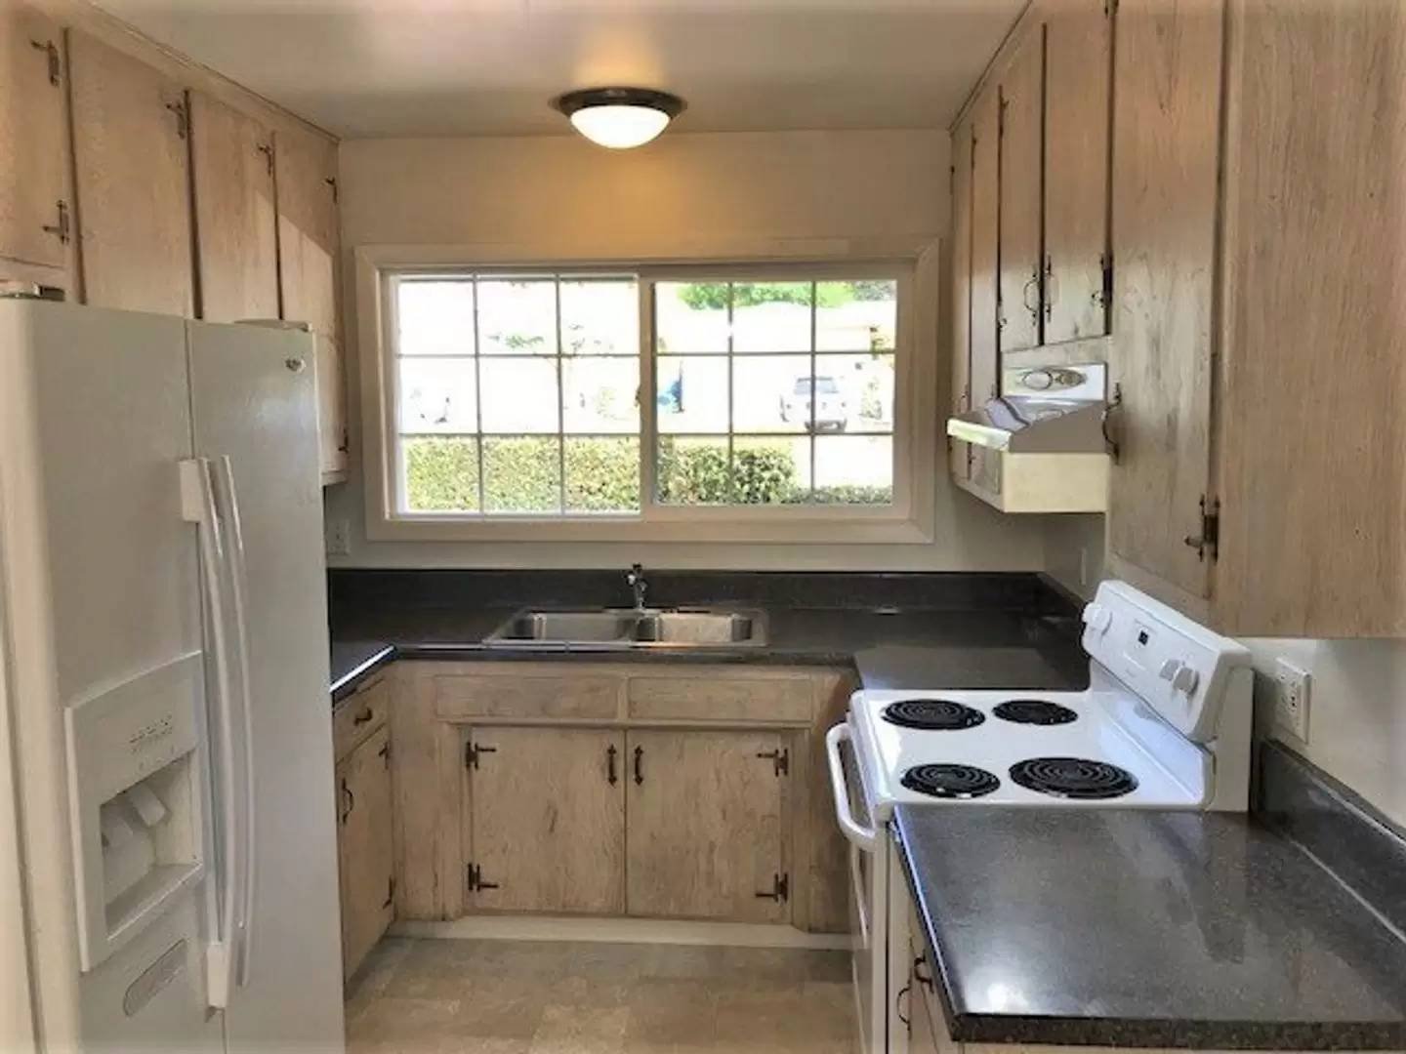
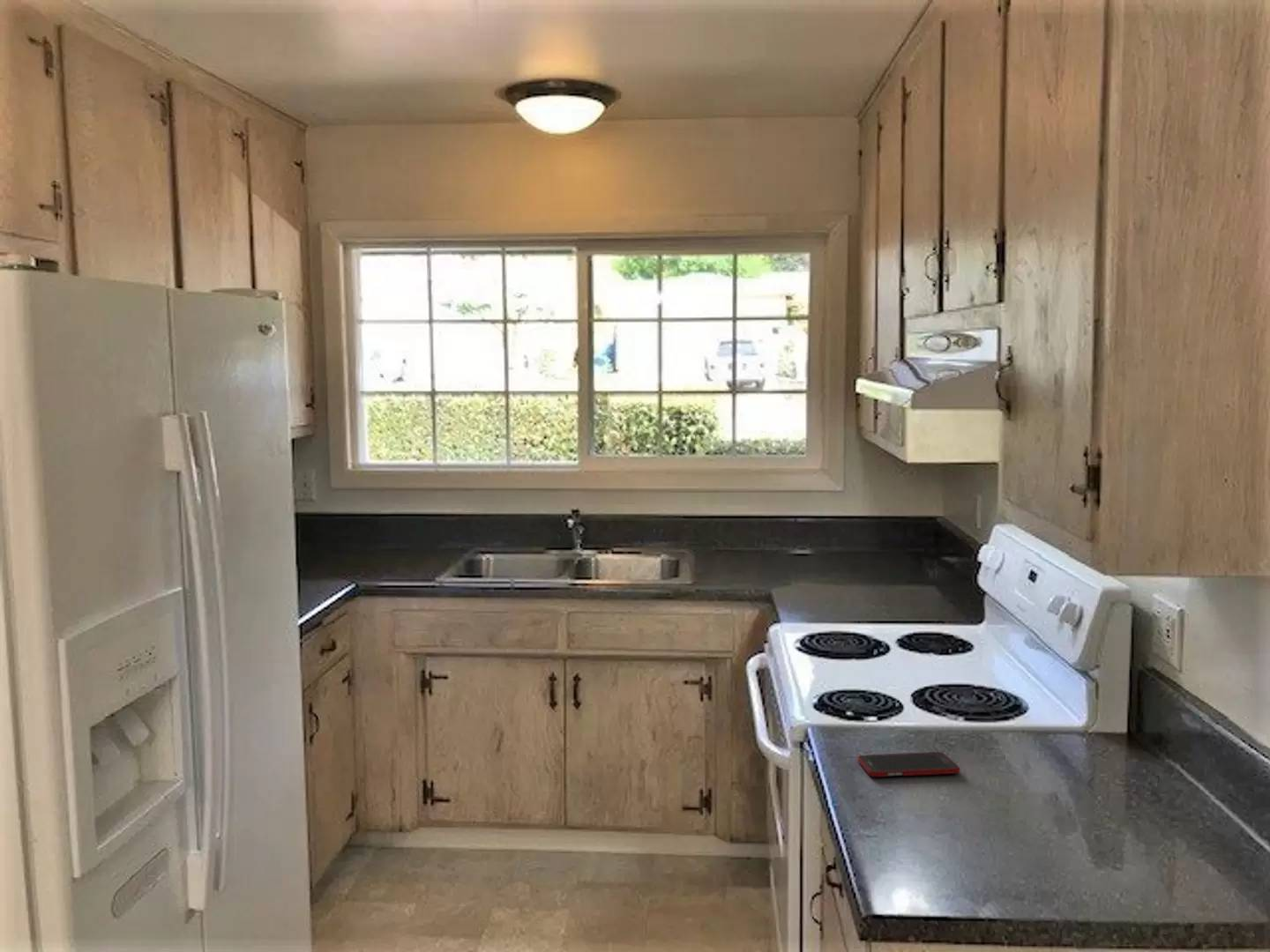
+ cell phone (908, 764)
